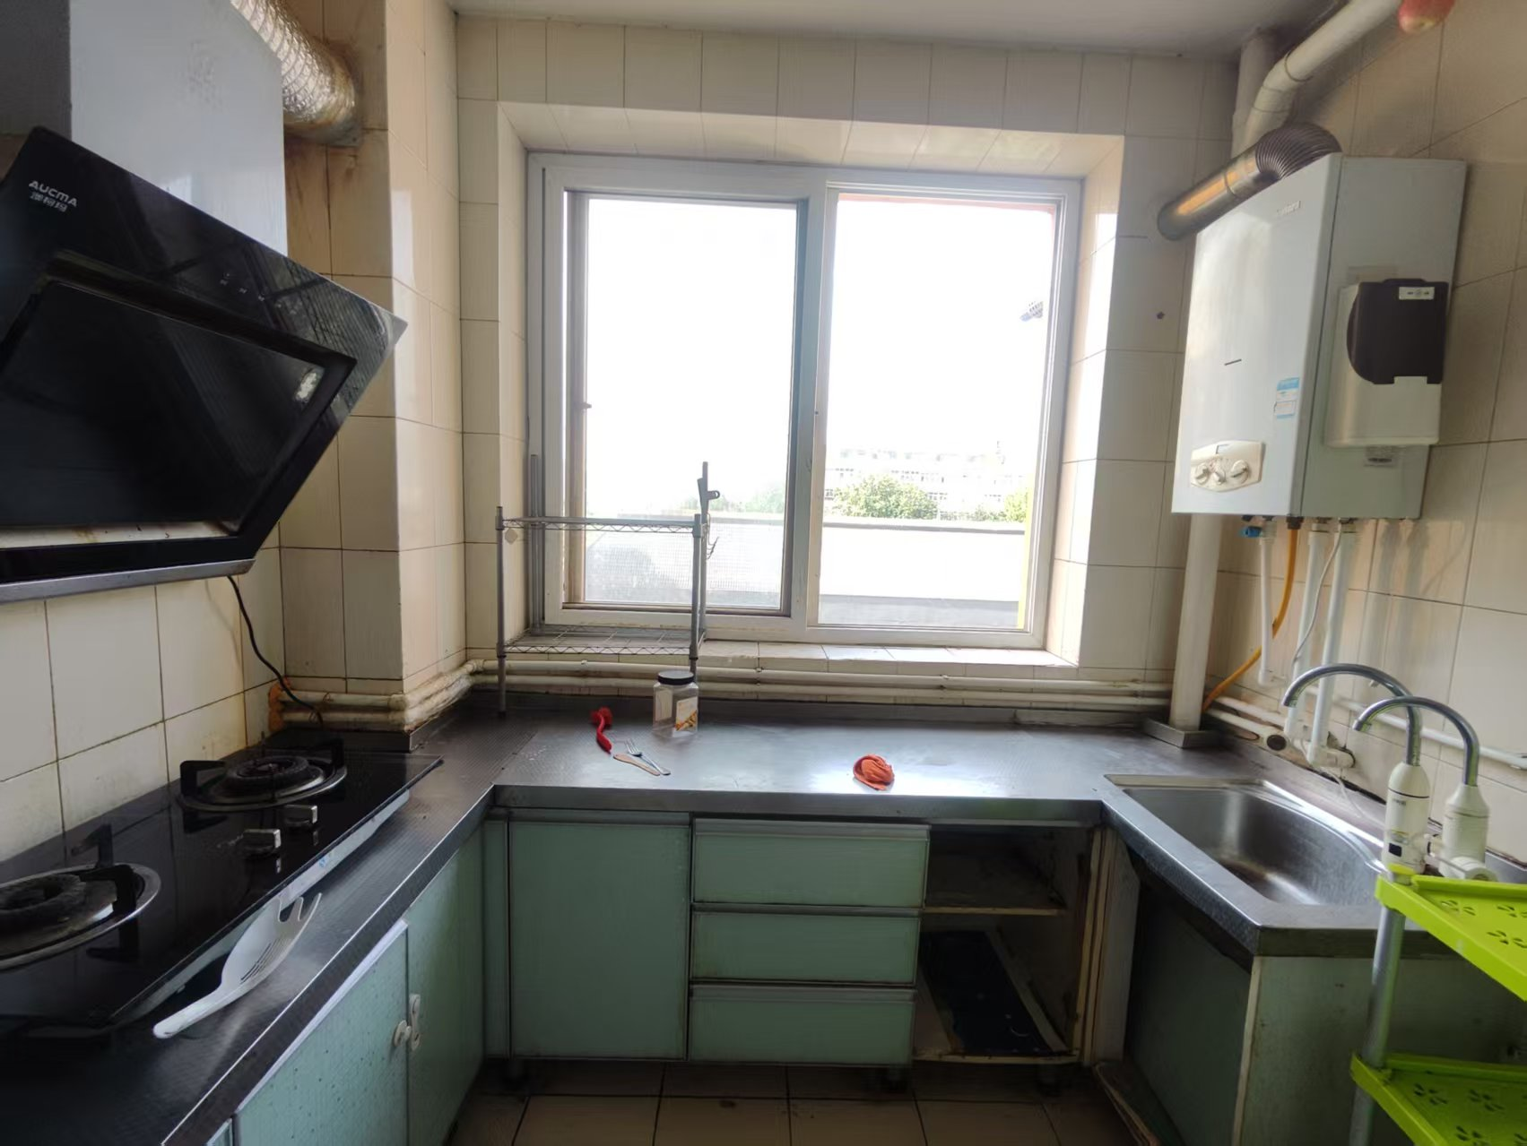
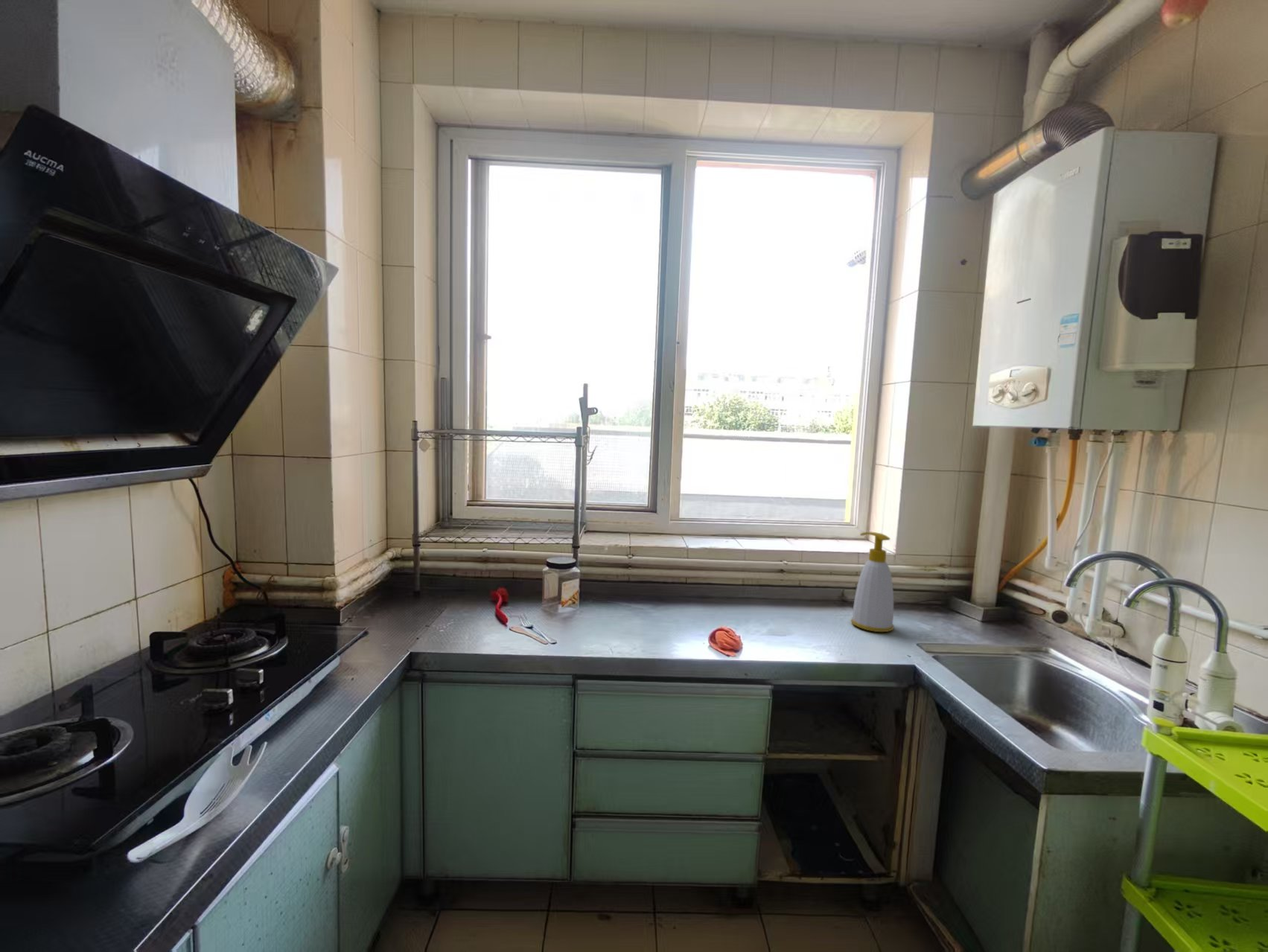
+ soap bottle (875, 580)
